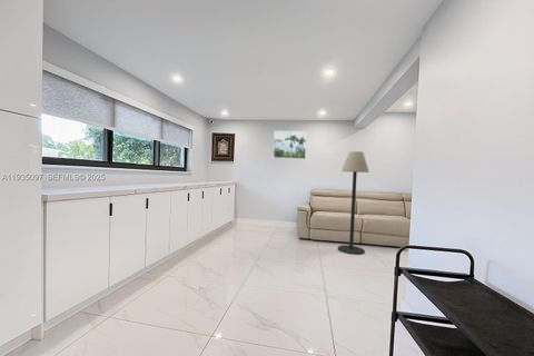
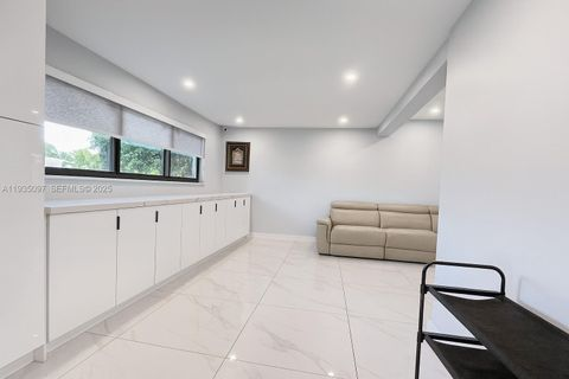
- floor lamp (353, 201)
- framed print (289, 145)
